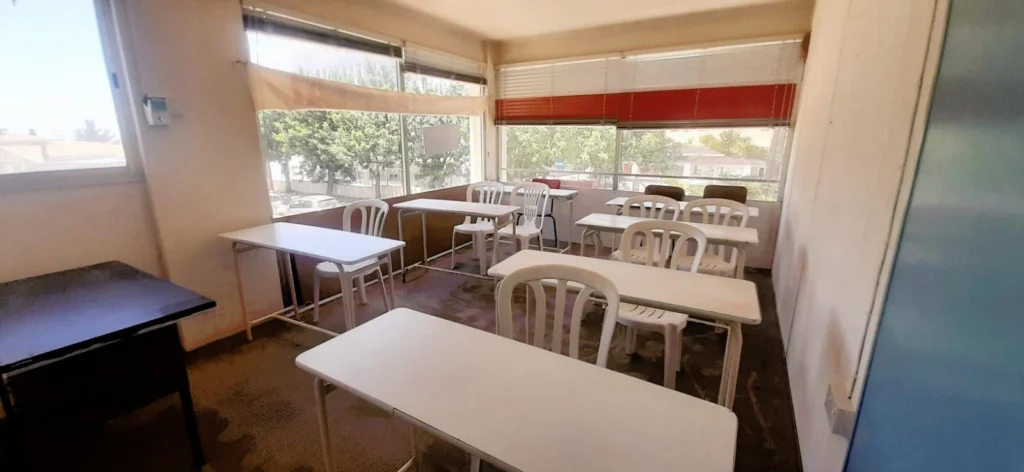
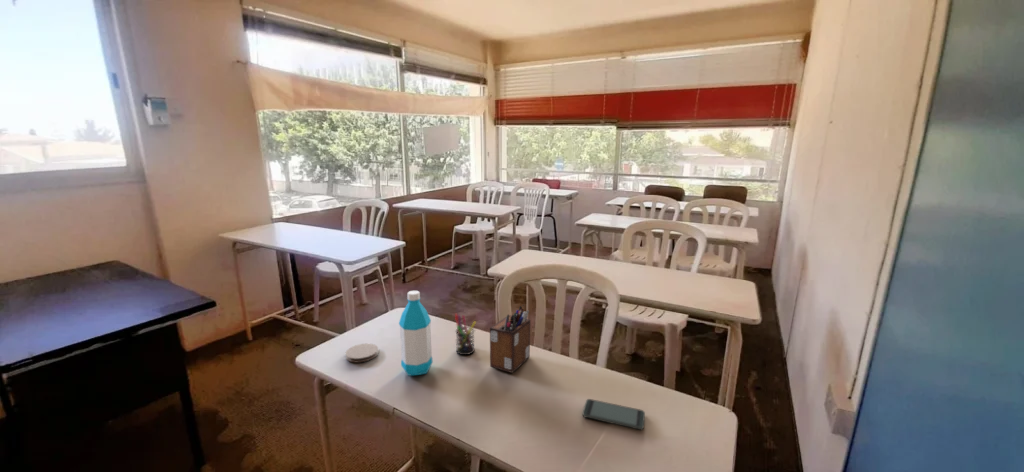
+ water bottle (415, 332)
+ pen holder (463, 333)
+ smartphone (613, 413)
+ desk organizer (510, 335)
+ coaster (362, 352)
